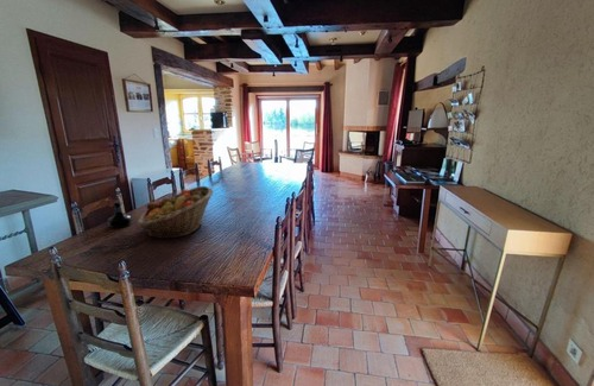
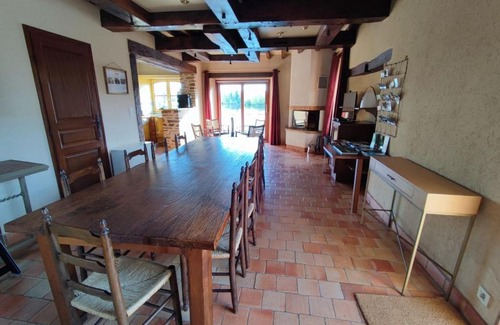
- tequila bottle (118, 213)
- fruit basket (178, 209)
